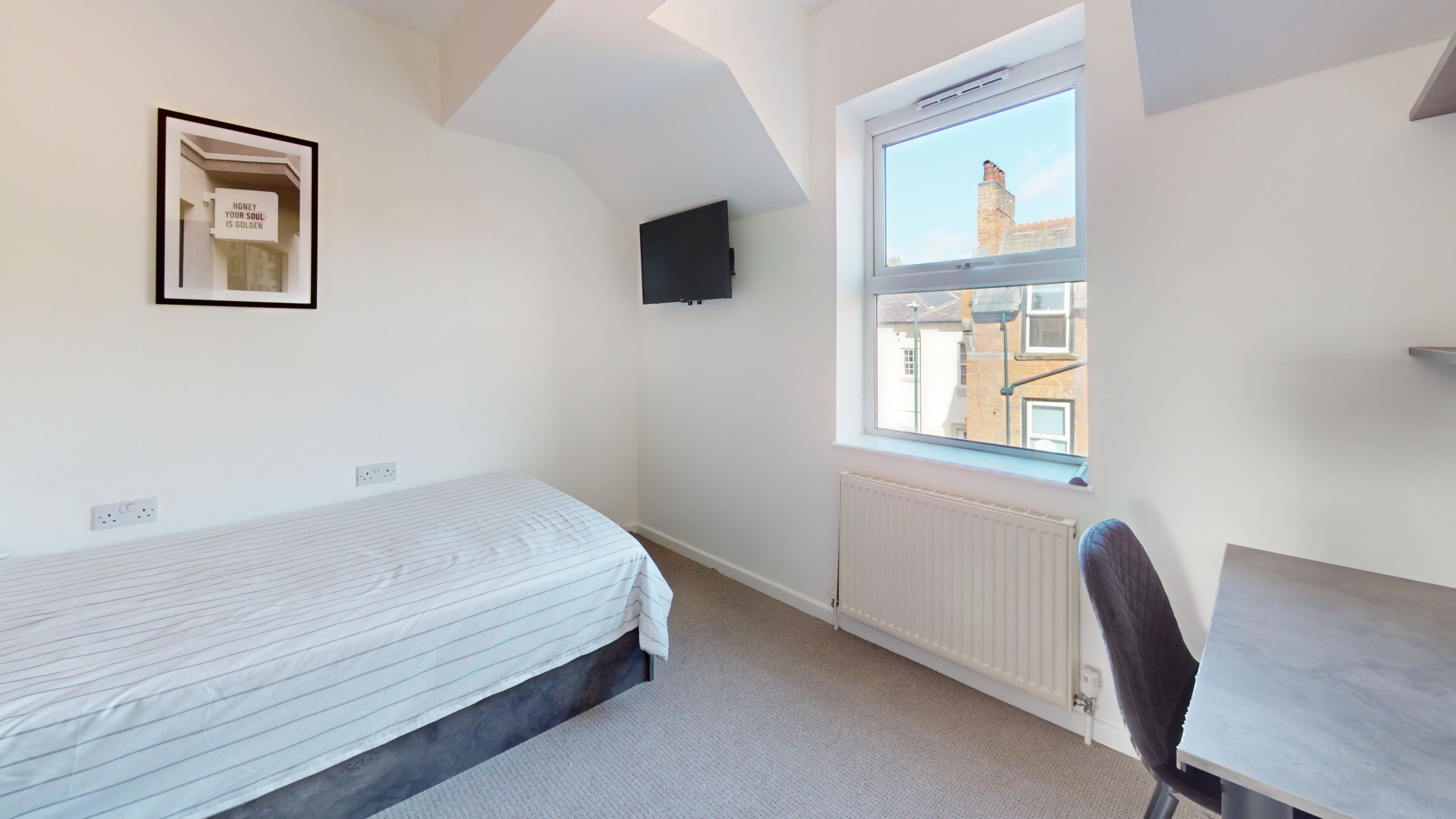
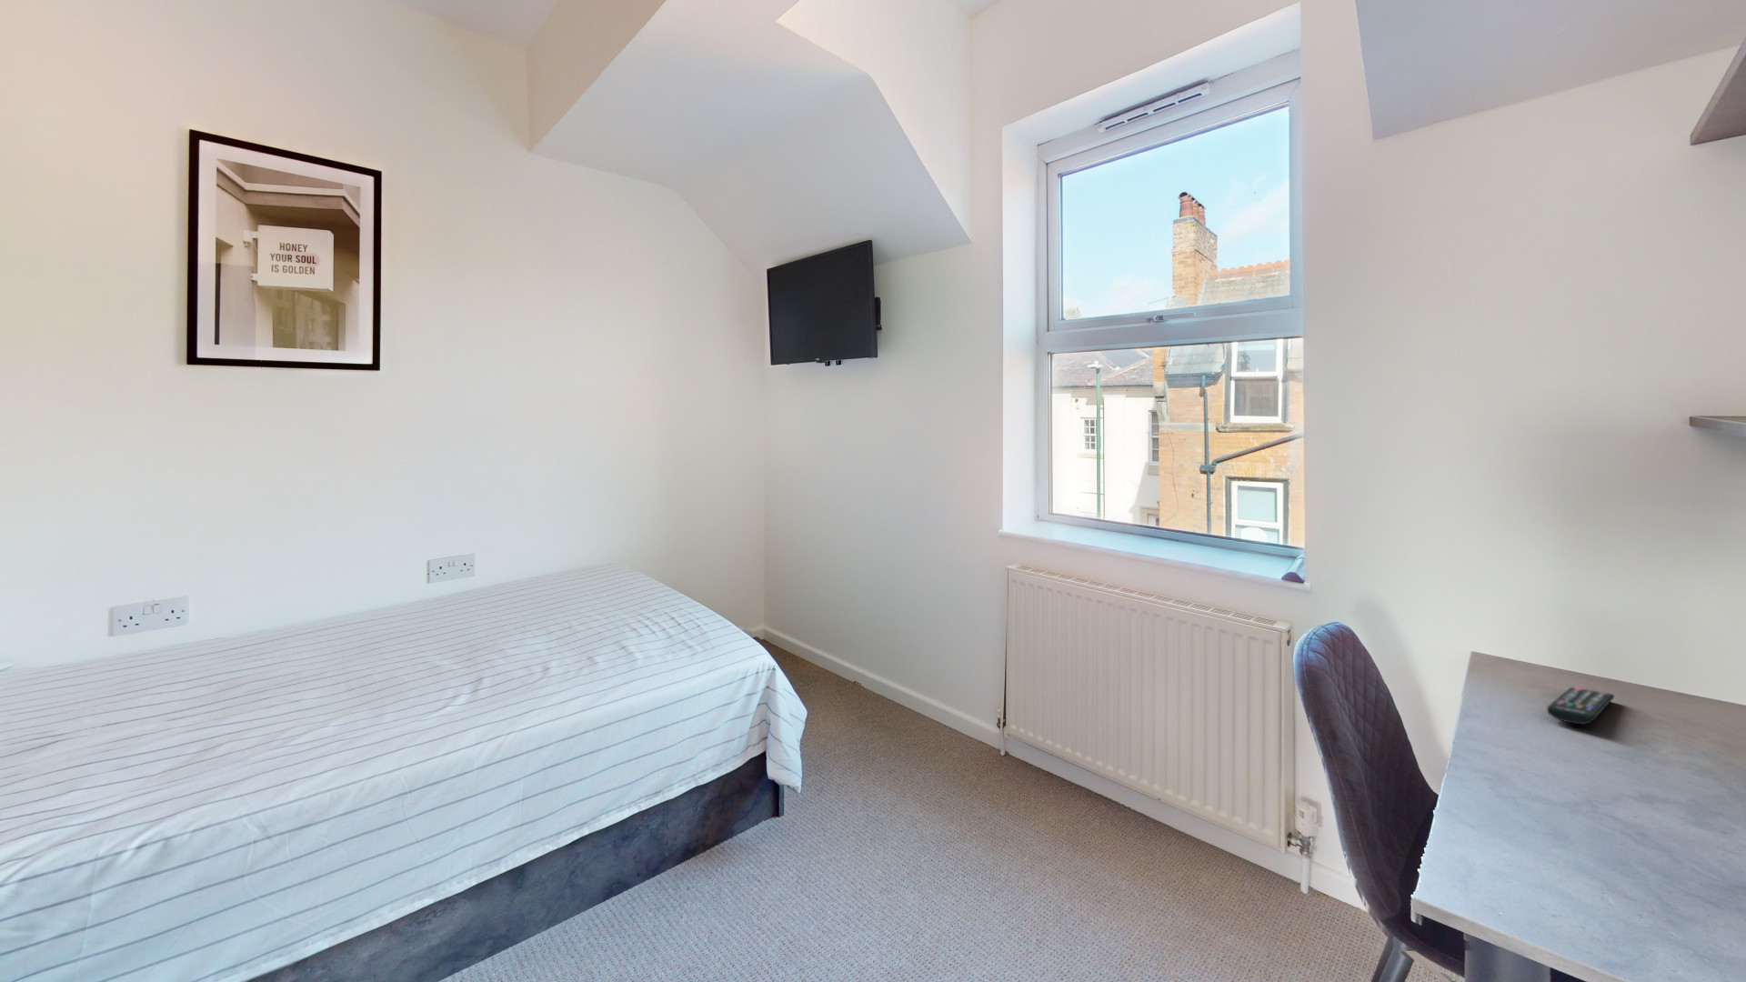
+ remote control (1582, 705)
